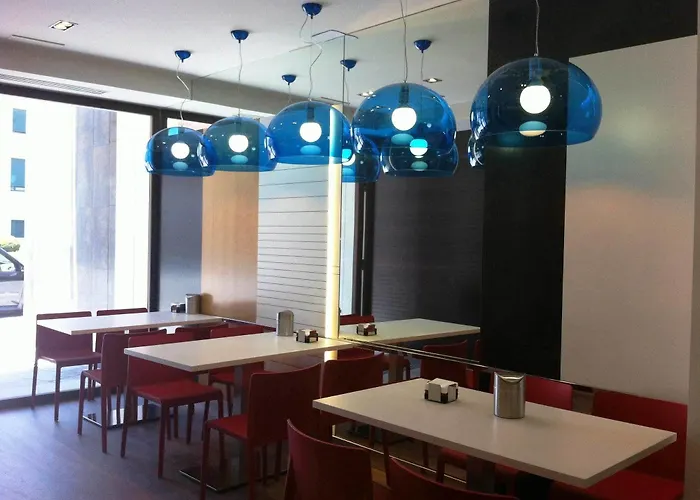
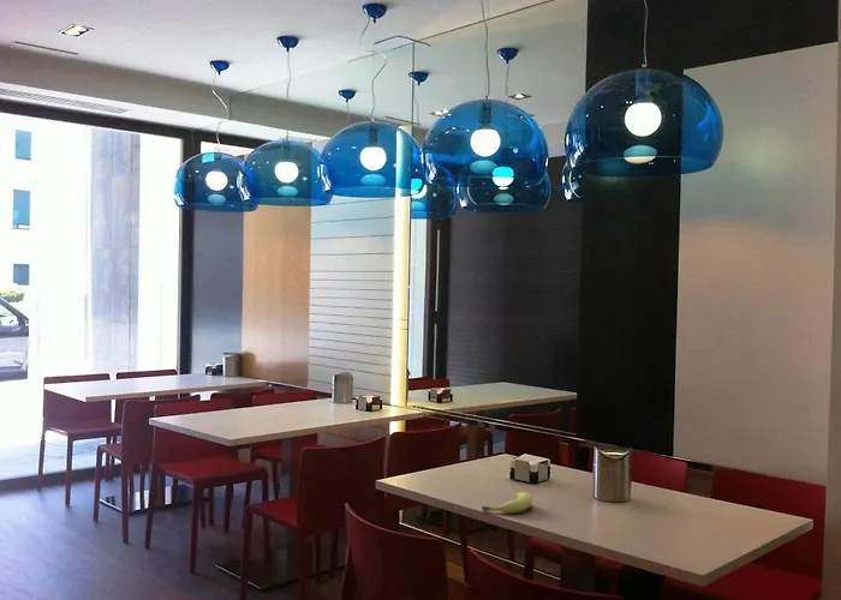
+ fruit (512, 502)
